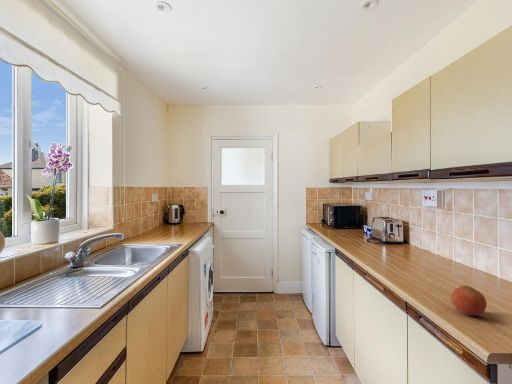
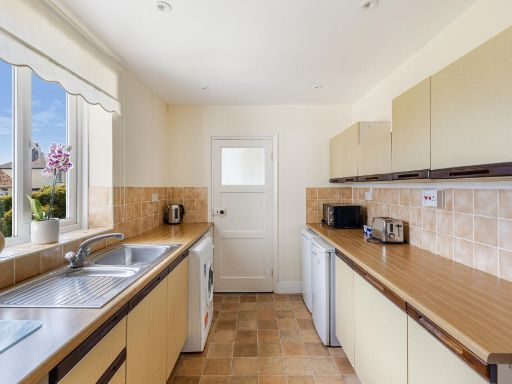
- fruit (468, 299)
